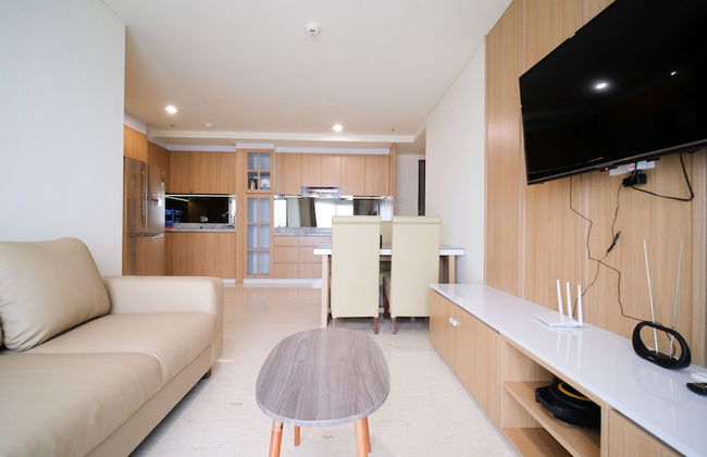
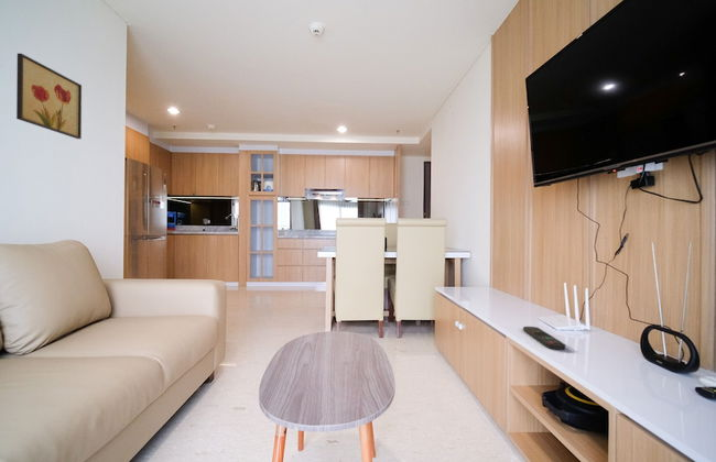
+ remote control (542, 337)
+ wall art (51, 100)
